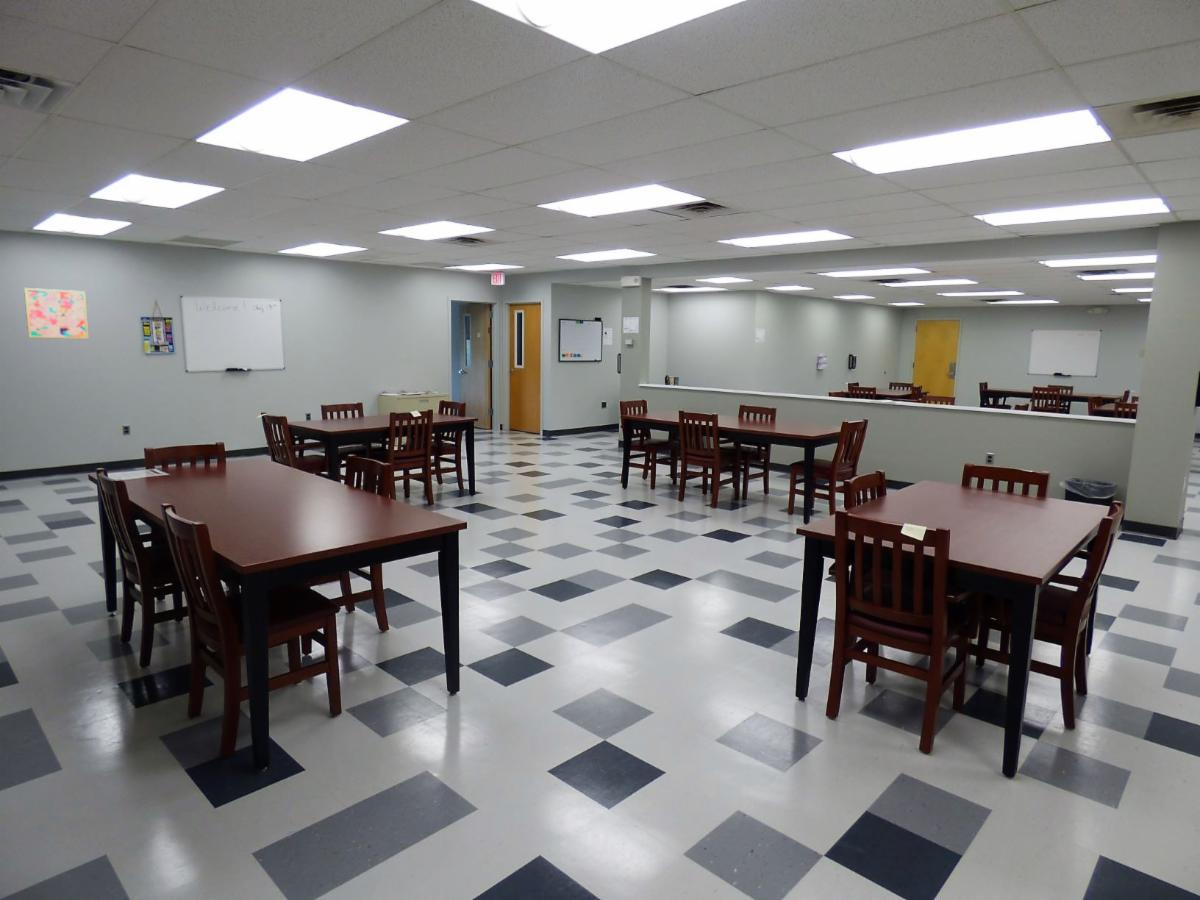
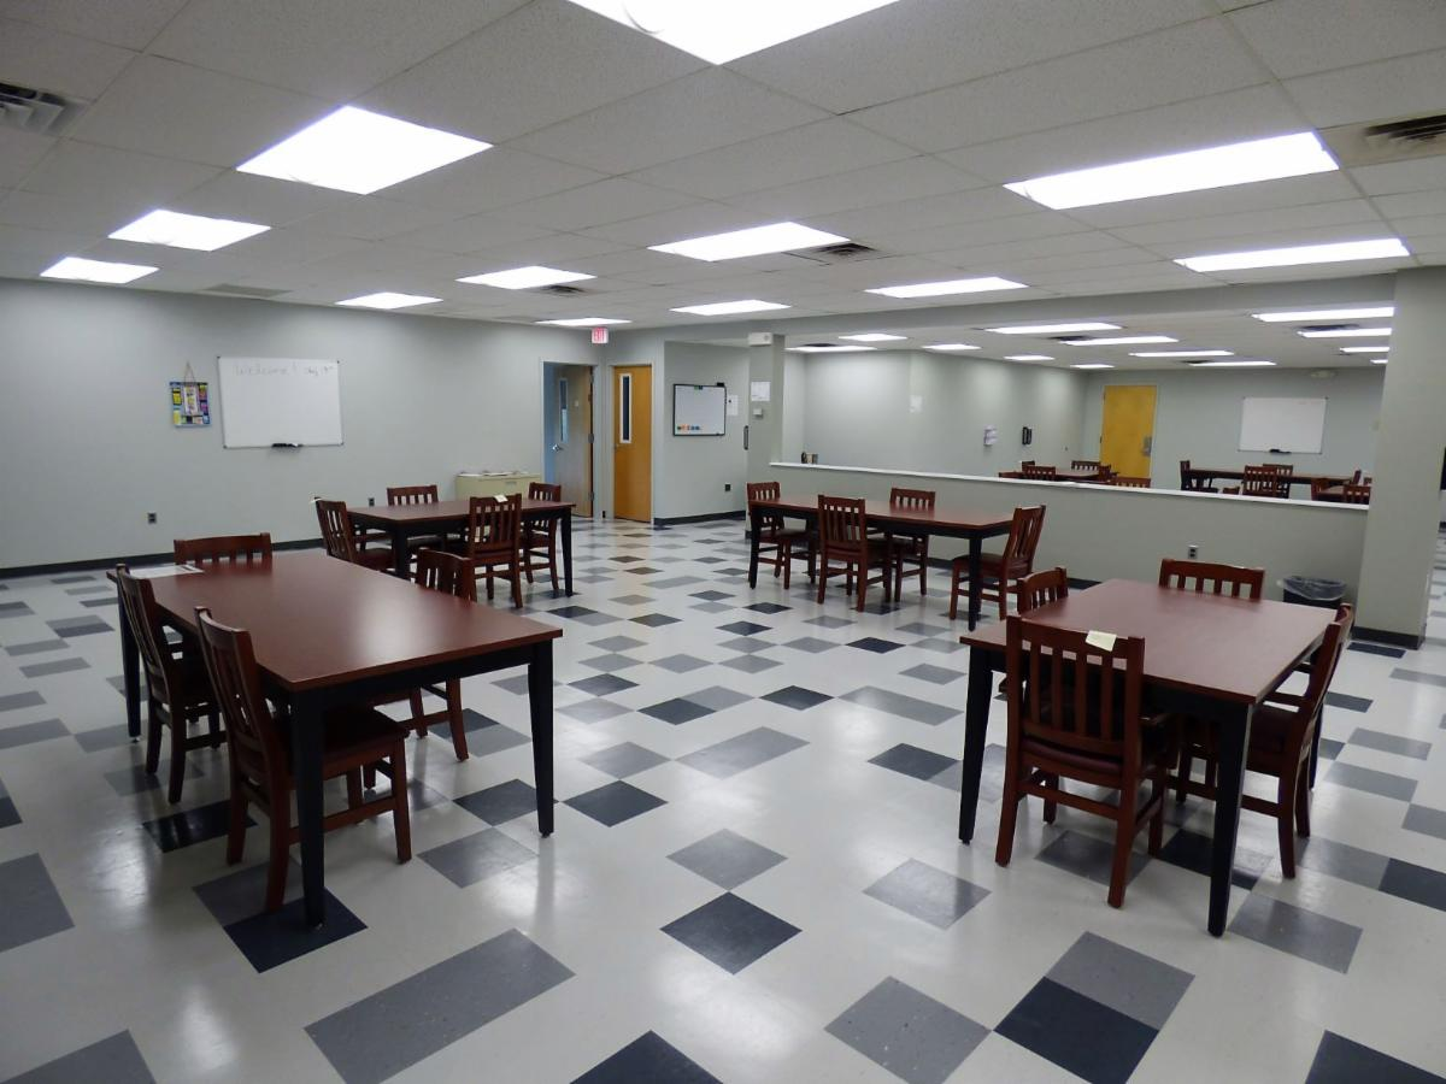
- wall art (57, 314)
